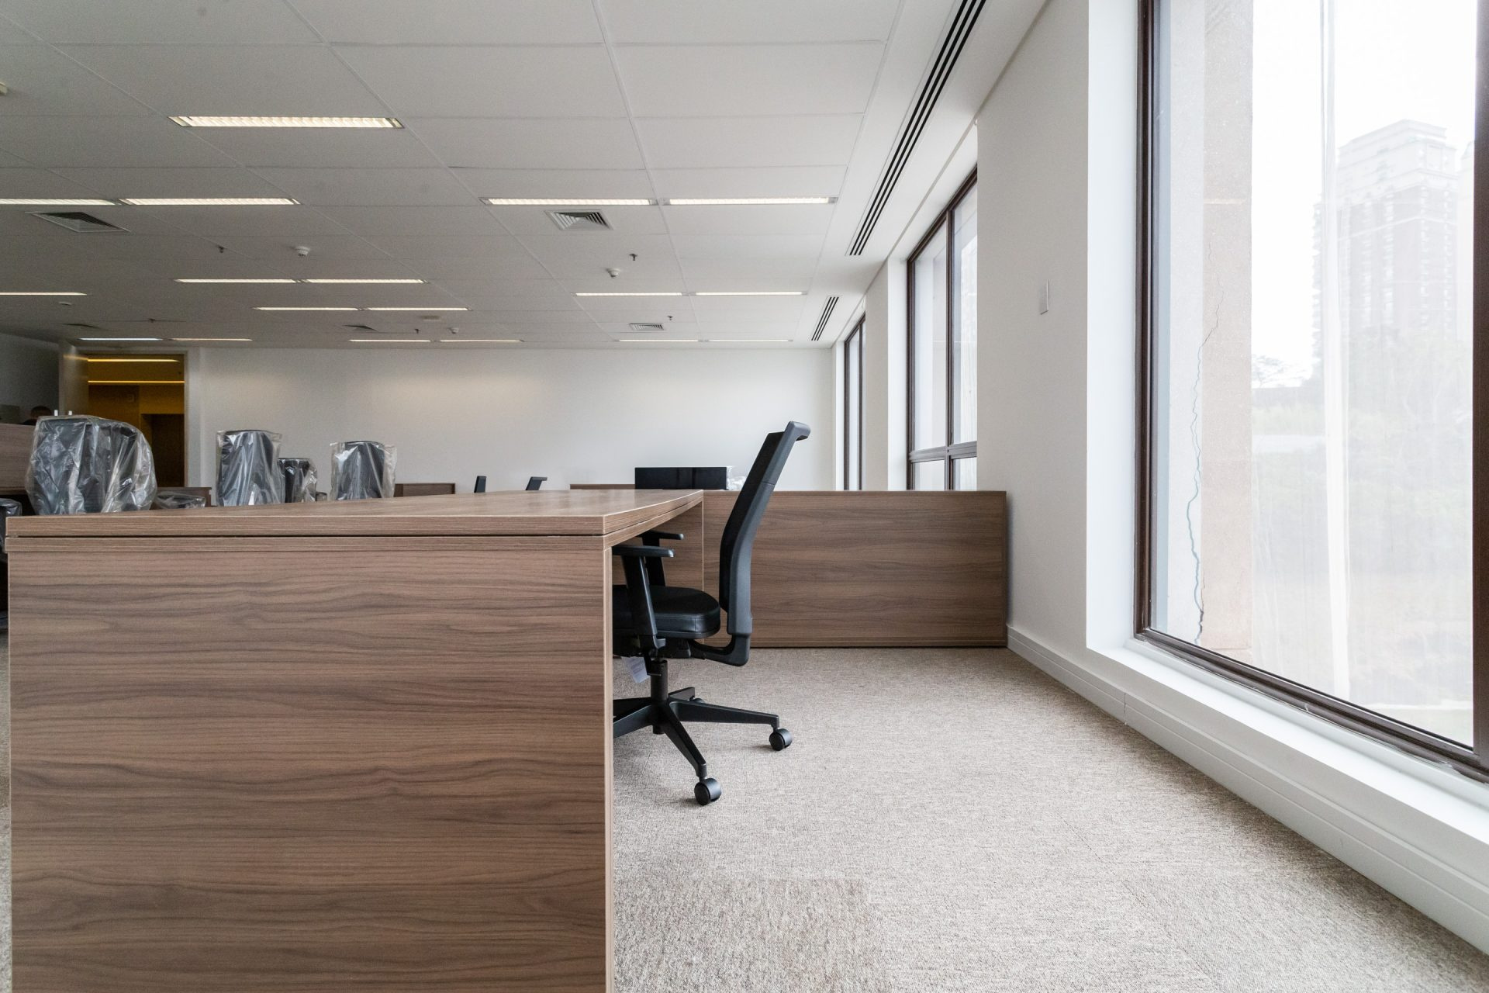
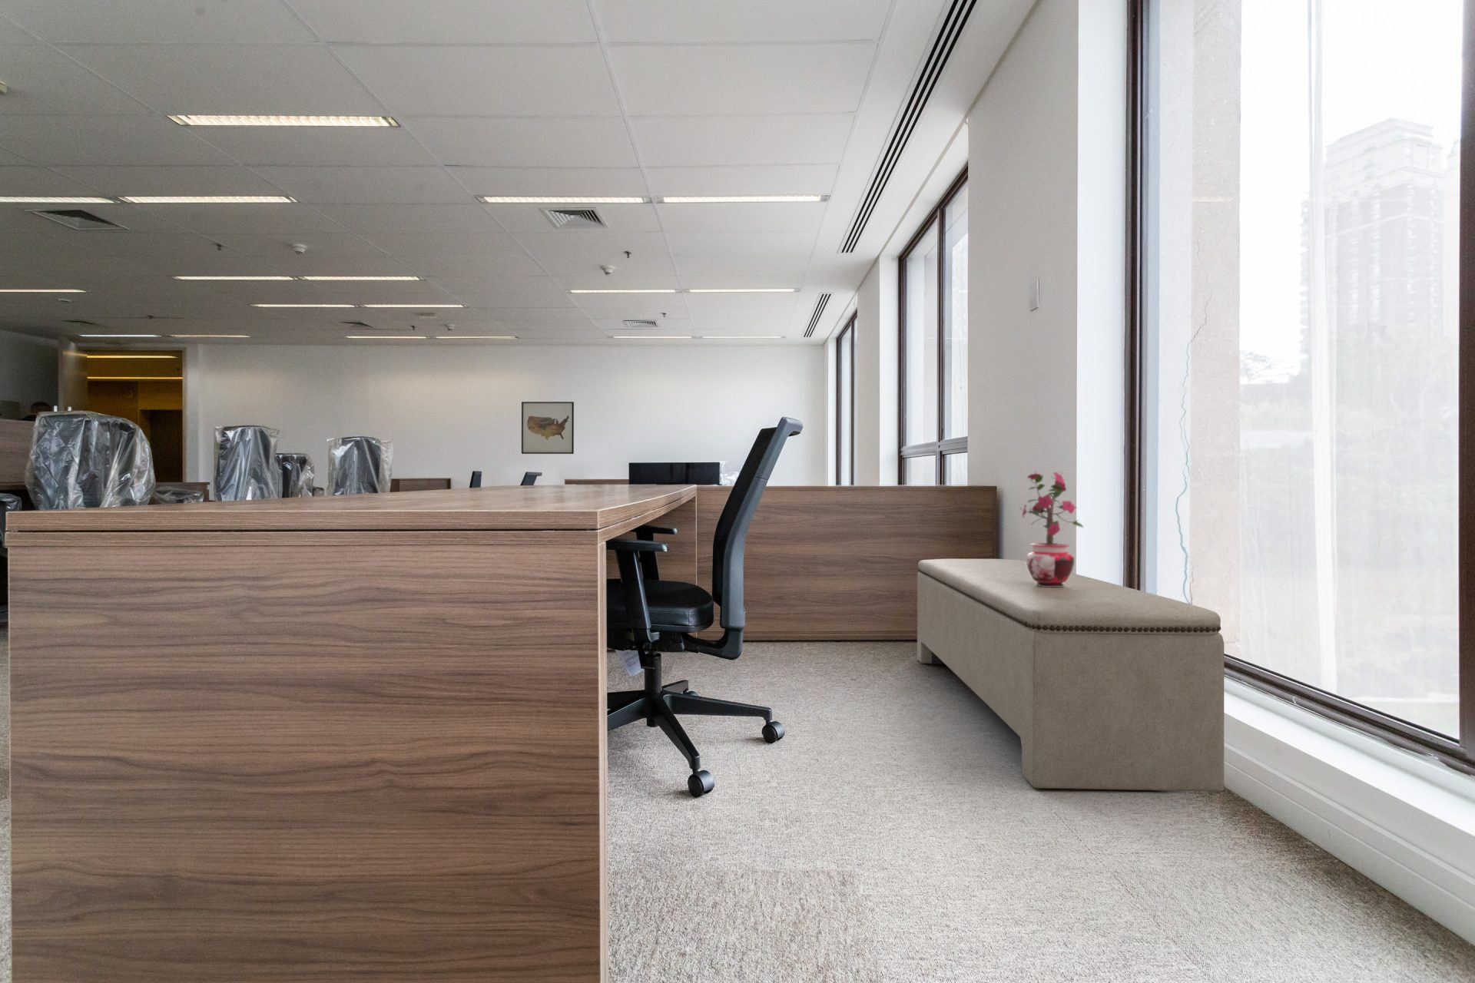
+ wall art (547, 428)
+ potted plant (1052, 527)
+ bench (1026, 641)
